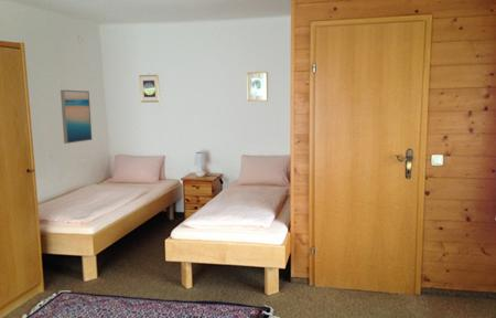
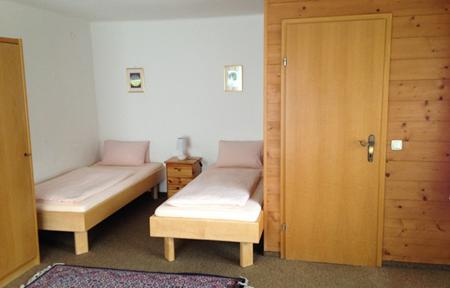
- wall art (76, 116)
